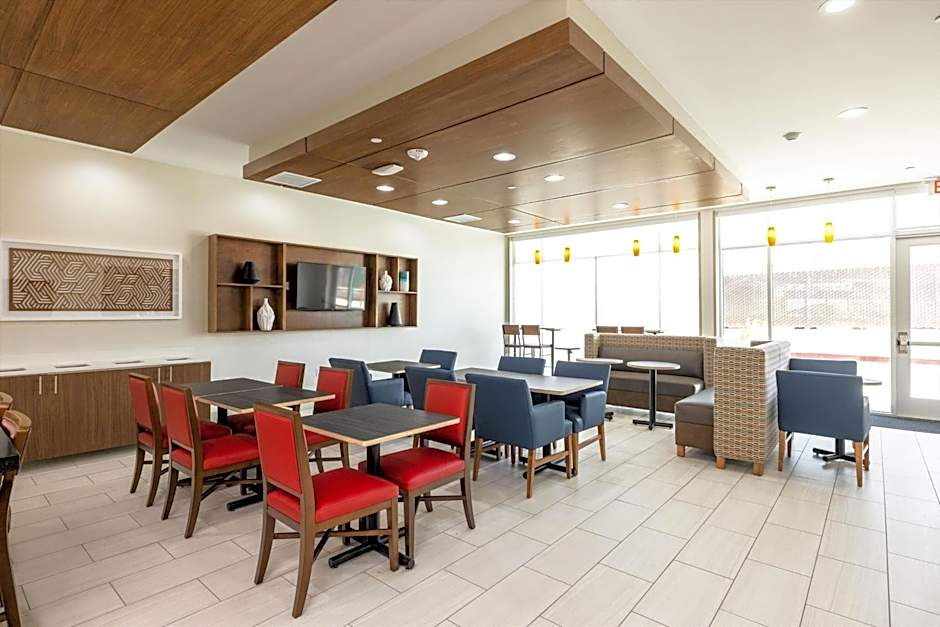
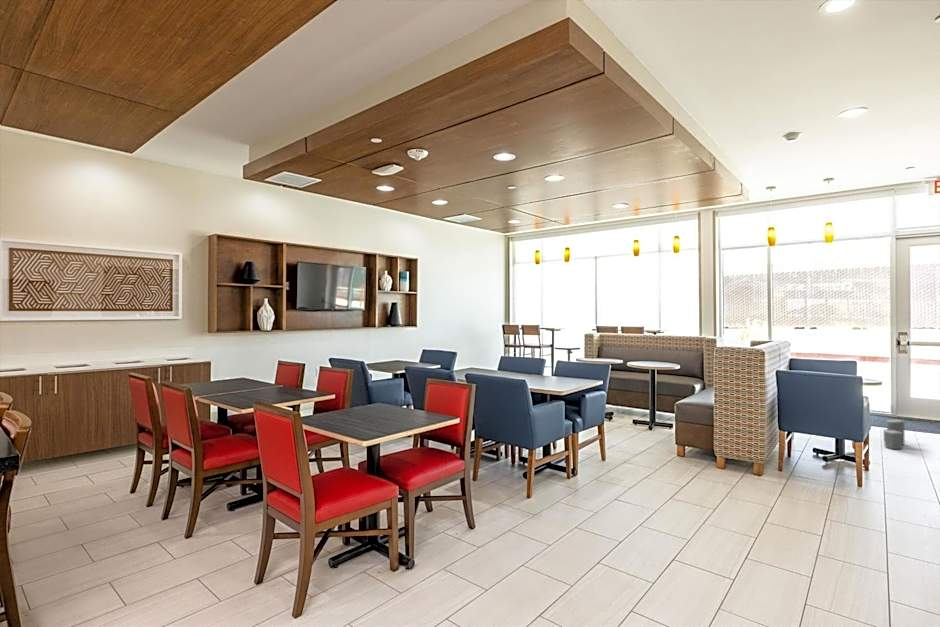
+ laundry hamper (893, 433)
